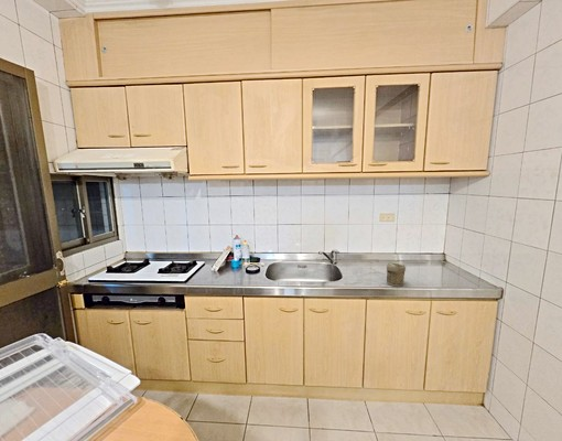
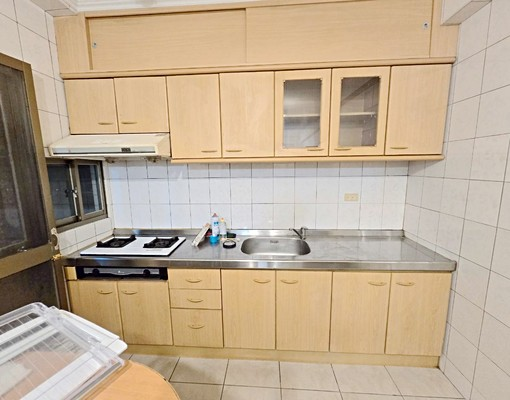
- jar (395, 273)
